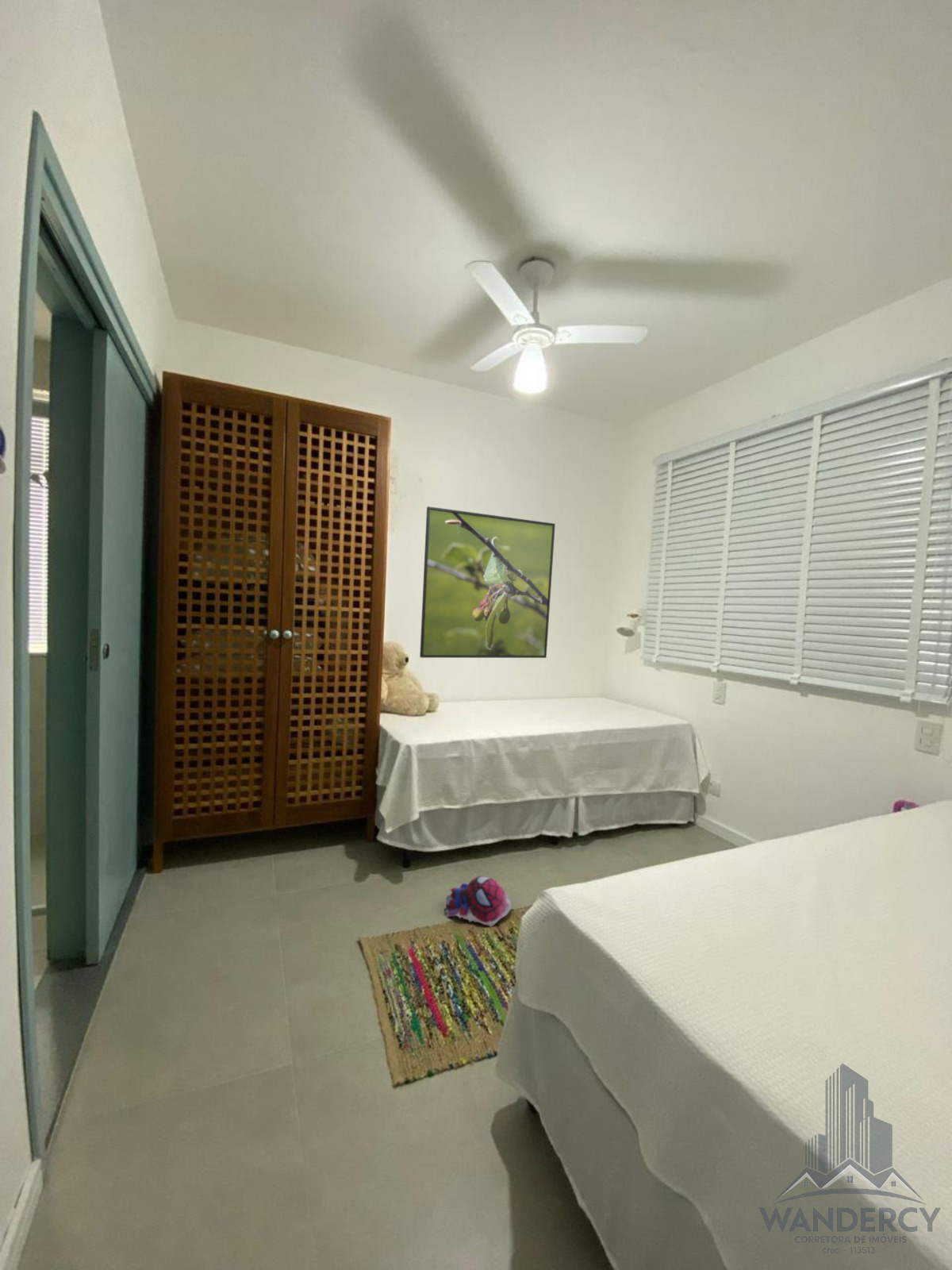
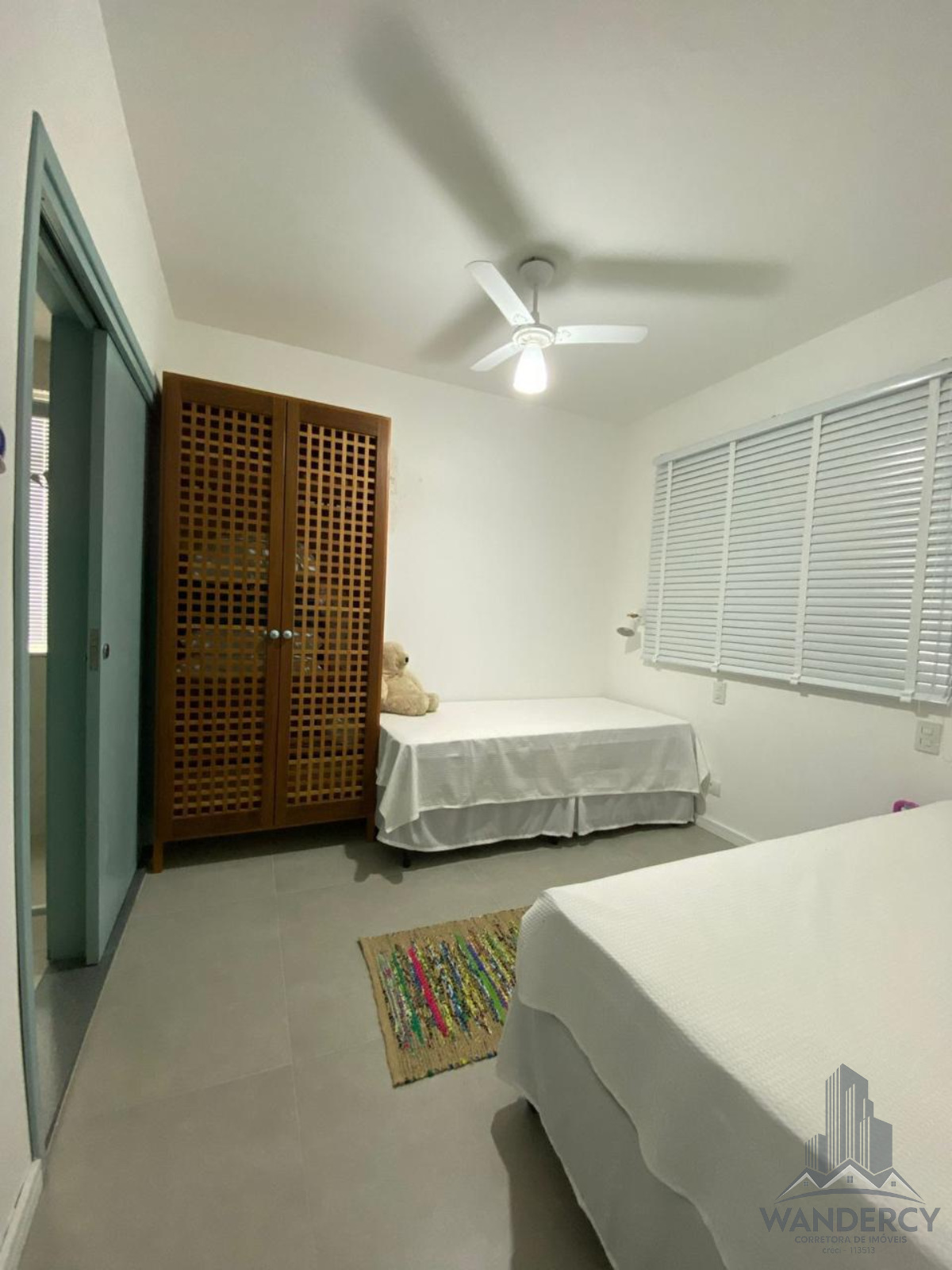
- plush toy (478, 896)
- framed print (490, 587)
